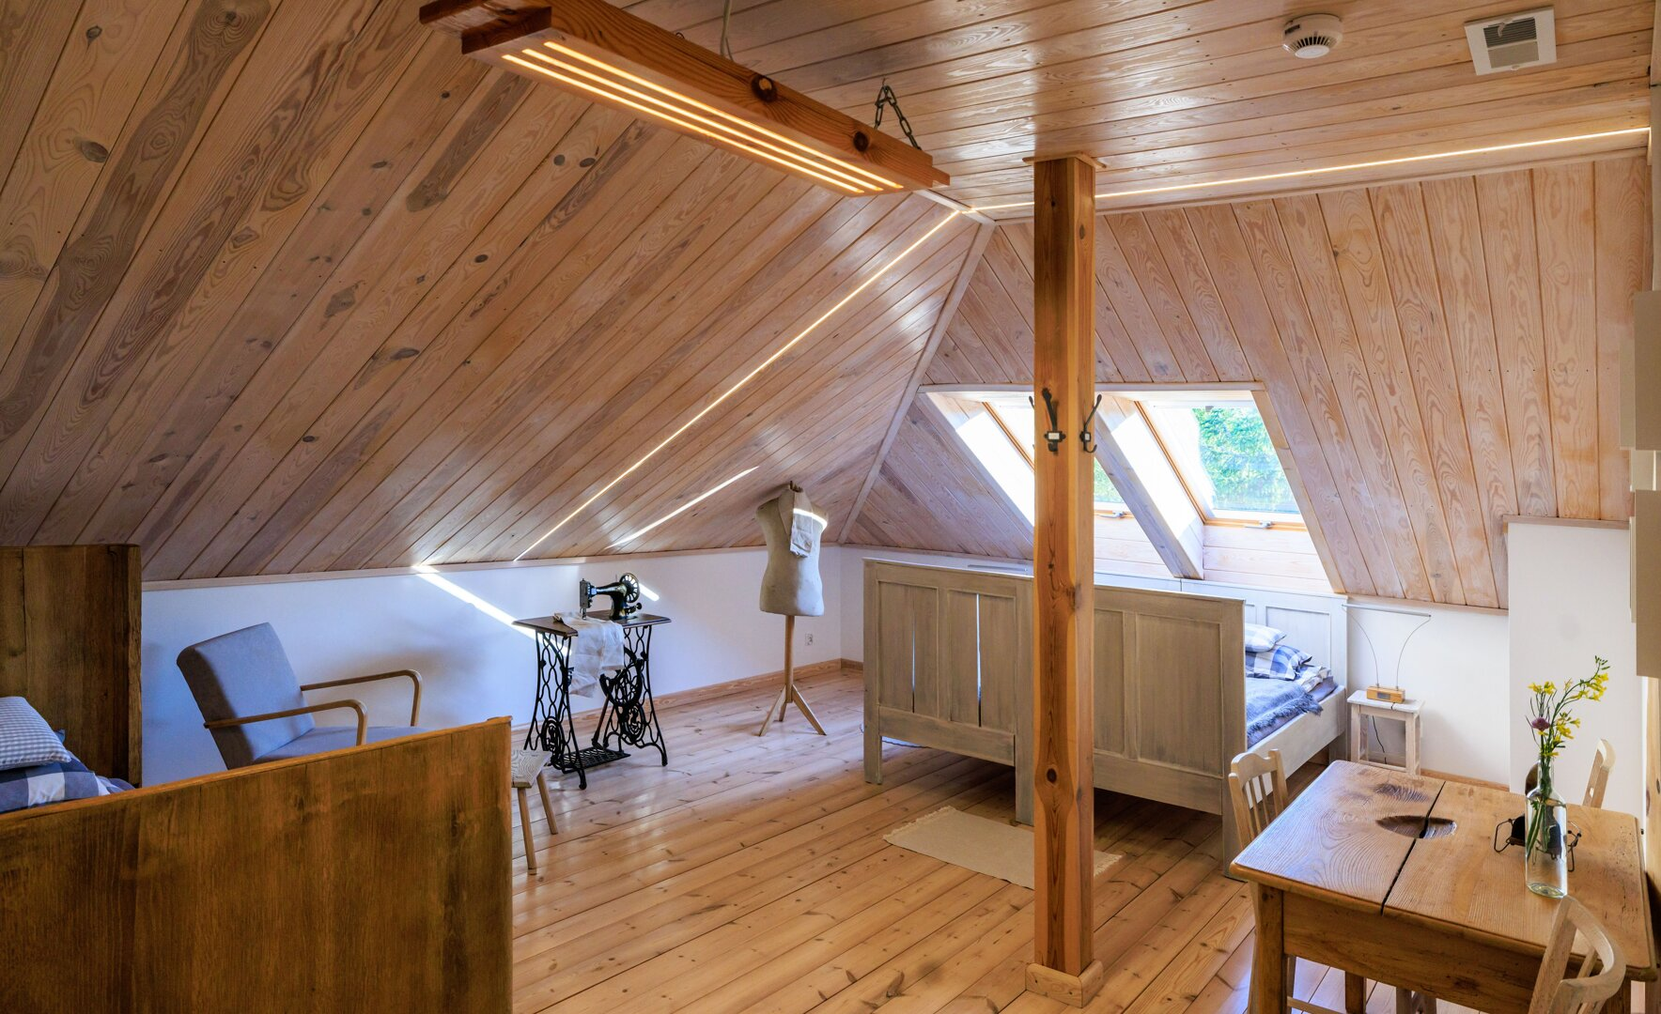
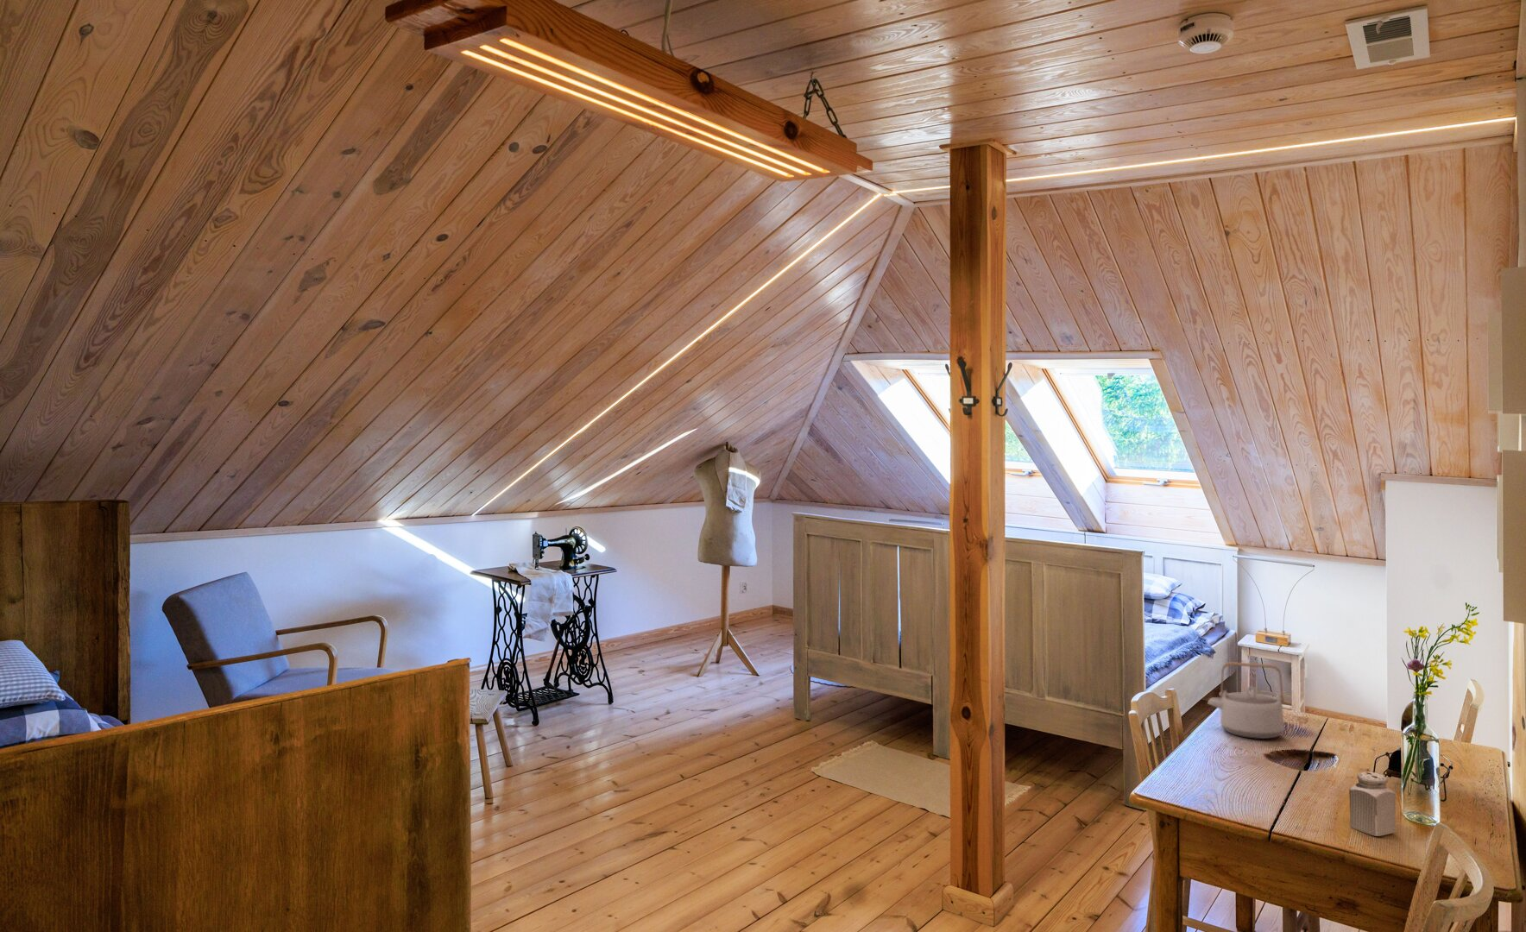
+ teapot (1245, 698)
+ salt shaker (1371, 801)
